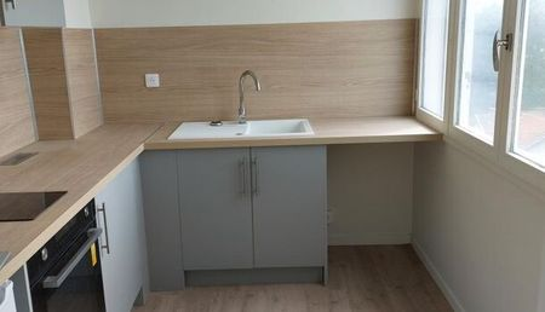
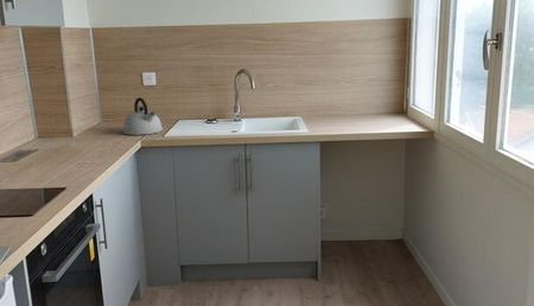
+ kettle (142, 114)
